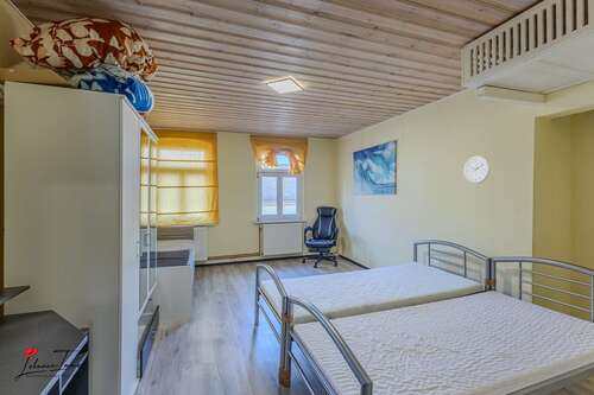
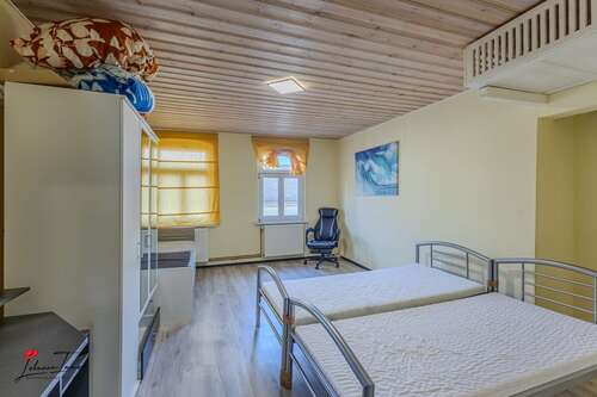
- wall clock (475, 170)
